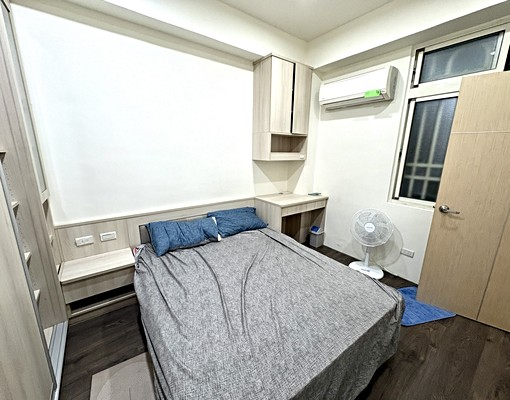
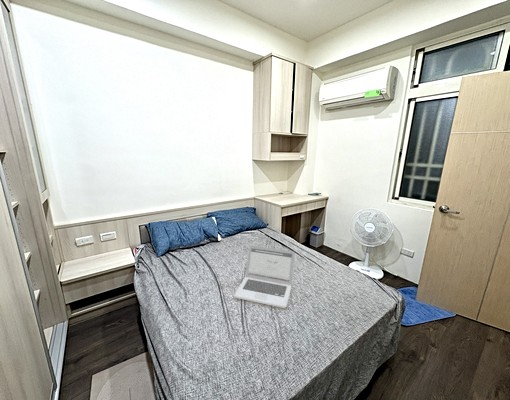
+ laptop (265, 273)
